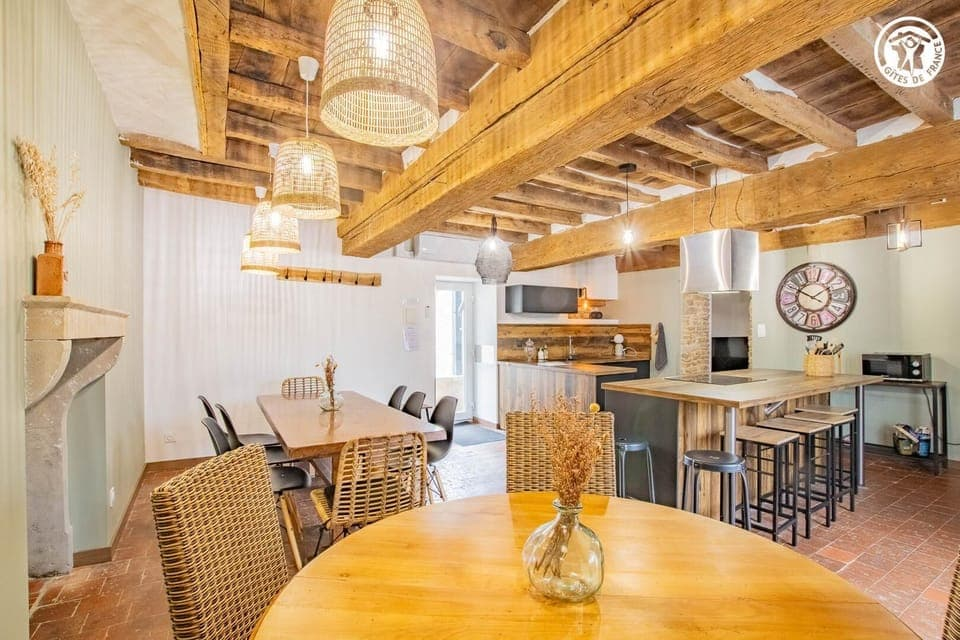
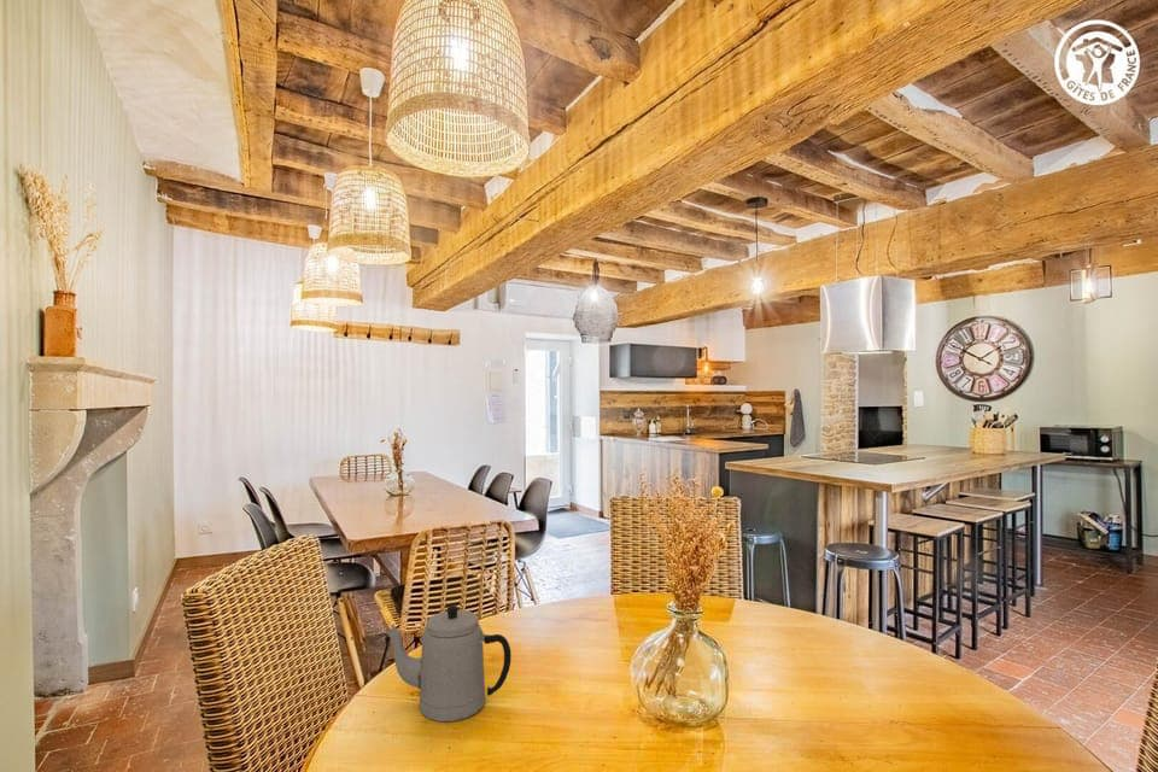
+ teapot (448, 654)
